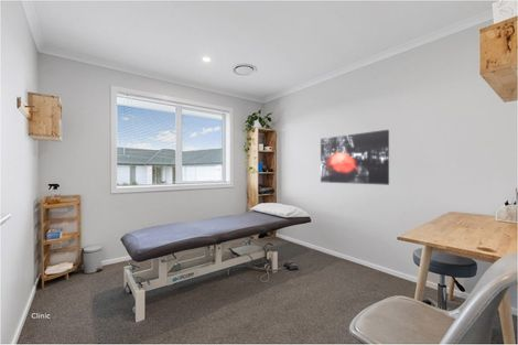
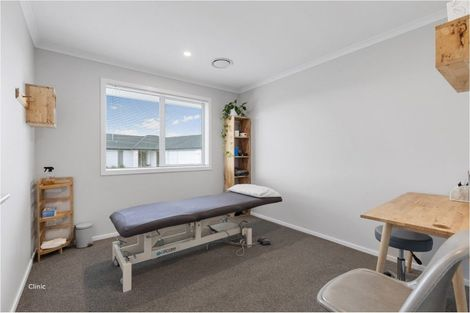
- wall art (350, 159)
